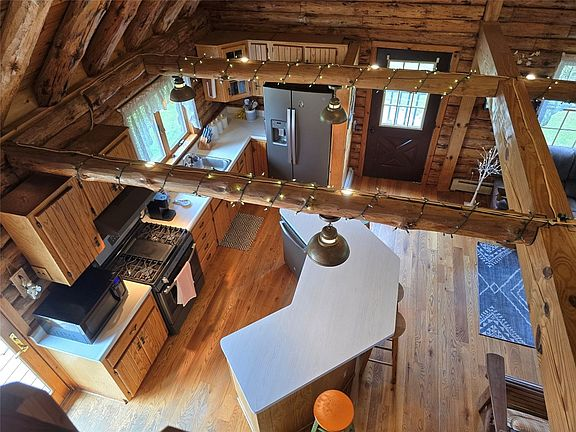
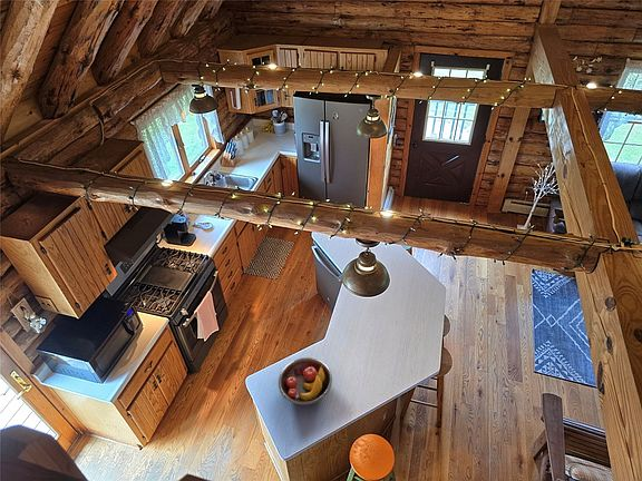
+ fruit bowl (305, 382)
